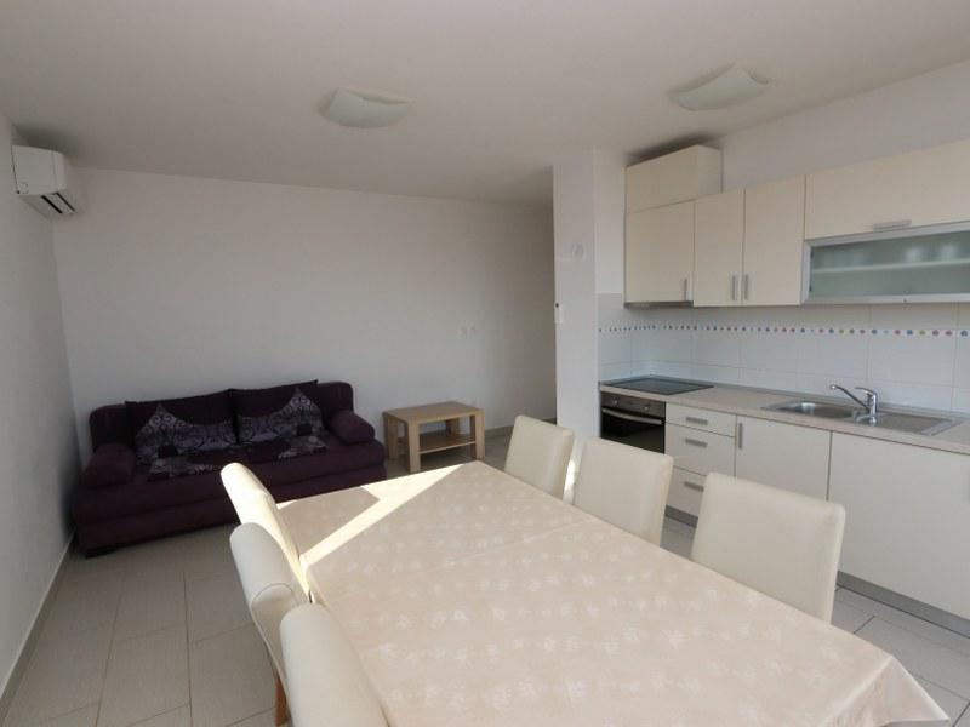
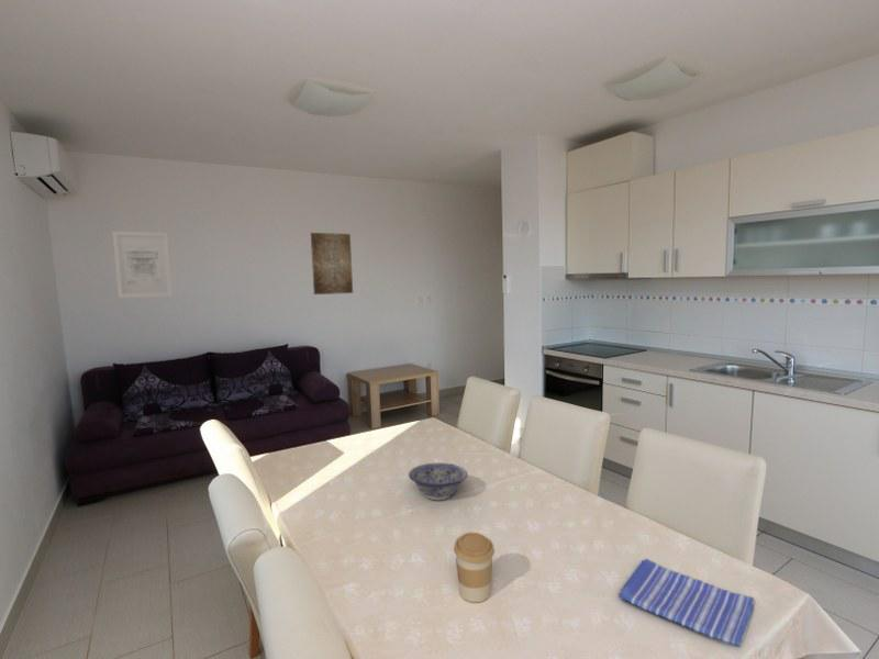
+ dish towel (685, 596)
+ wall art (332, 264)
+ bowl (438, 483)
+ coffee cup (474, 566)
+ wall art (143, 265)
